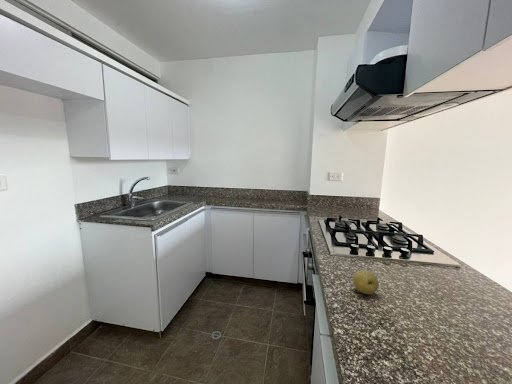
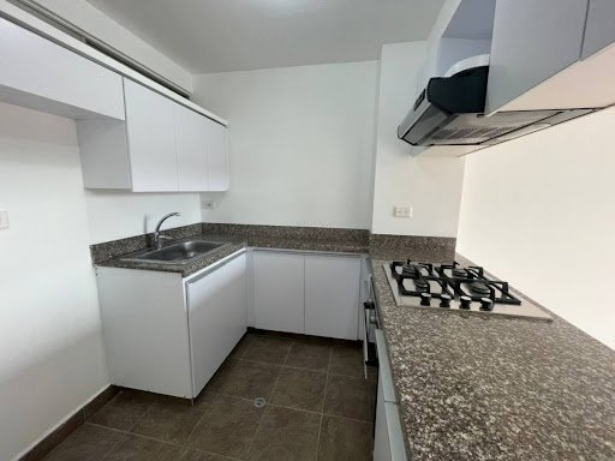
- fruit (365, 281)
